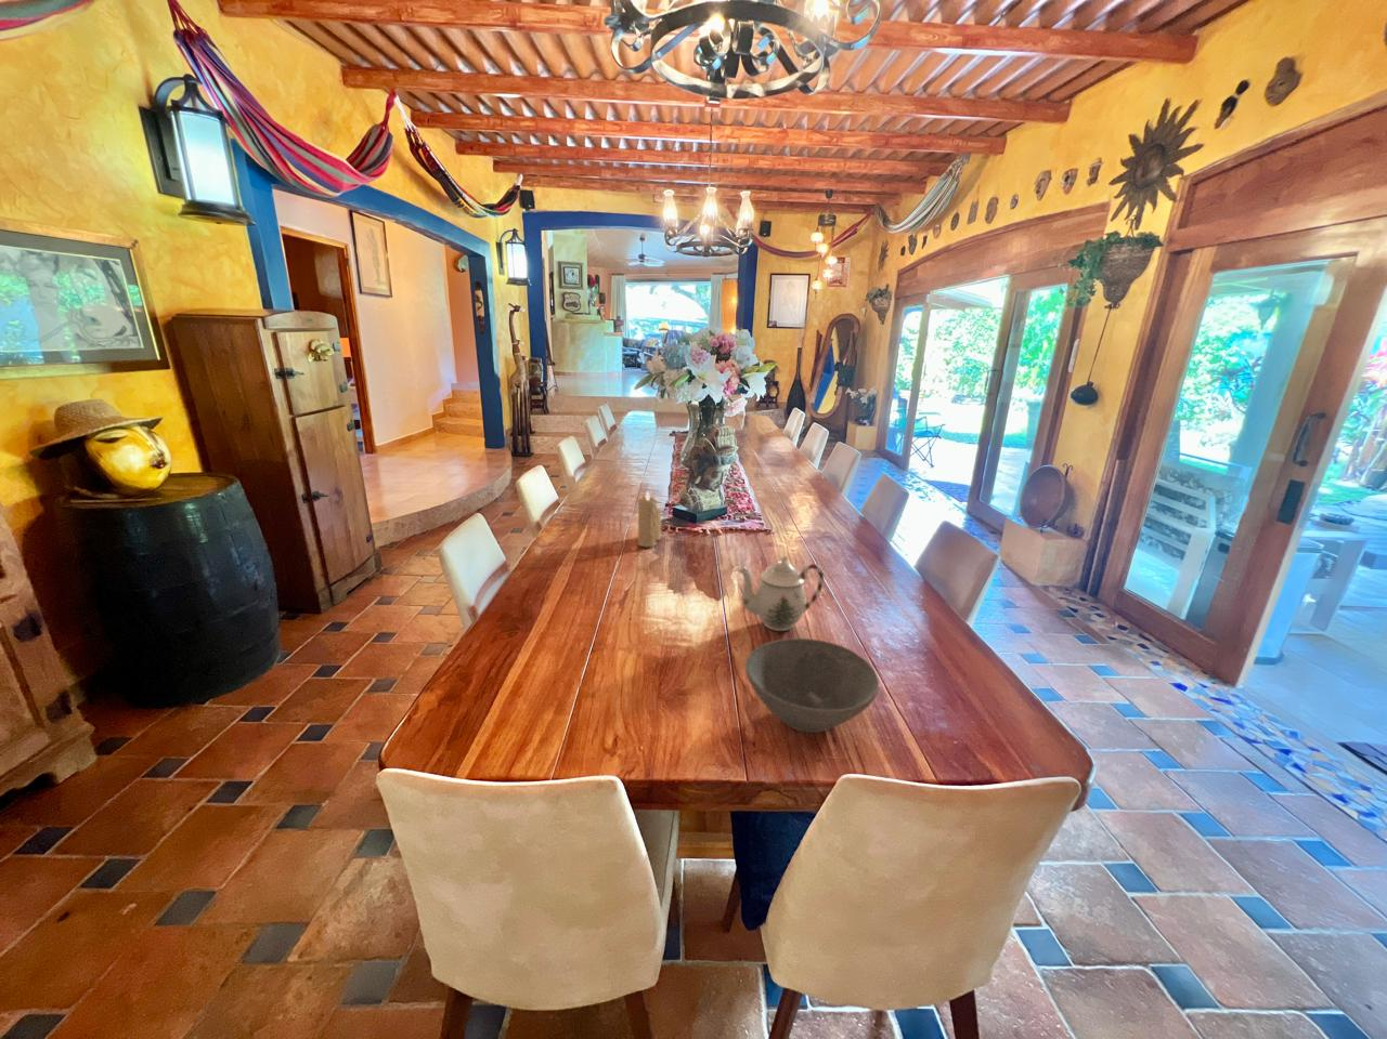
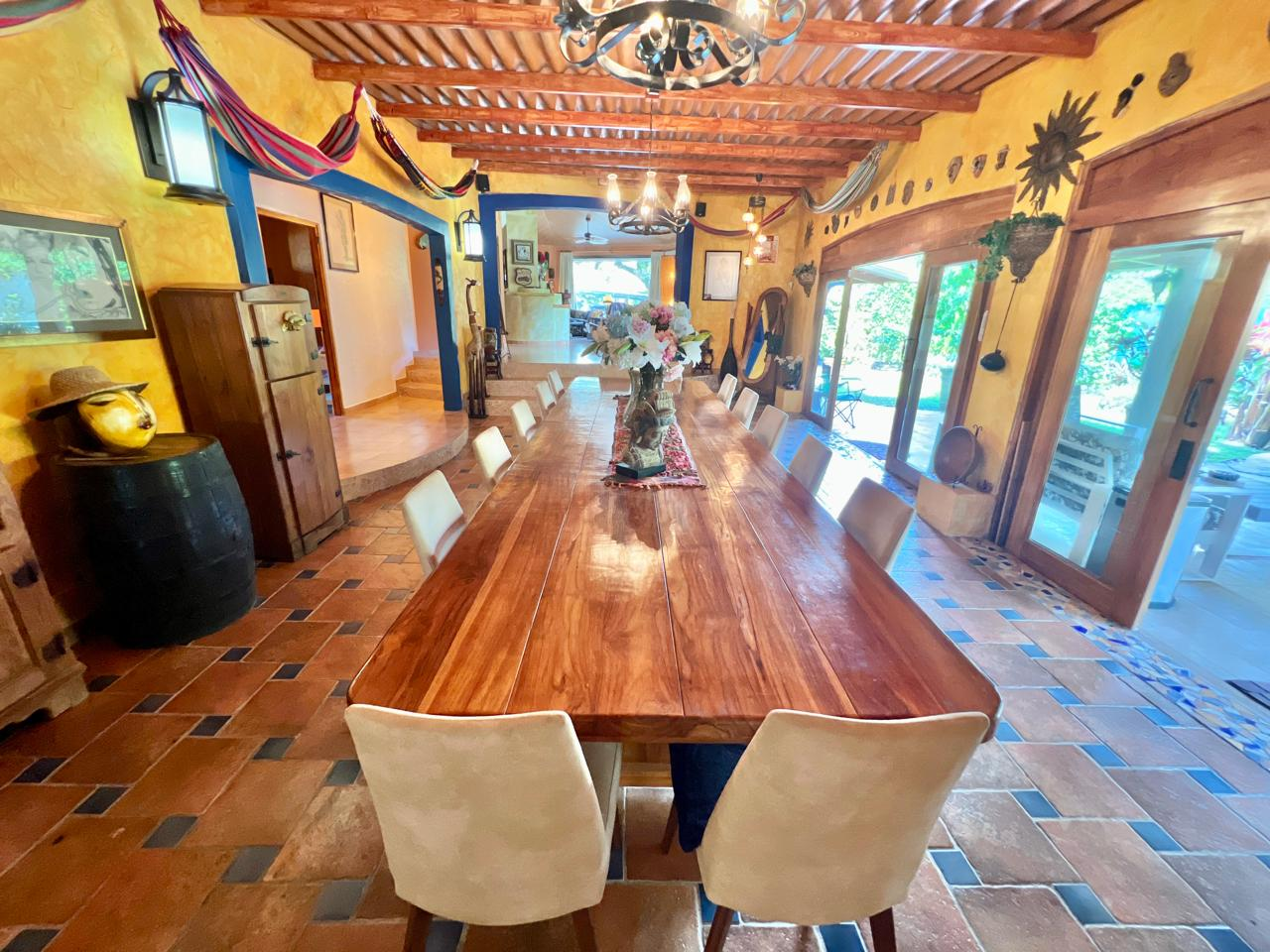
- candle (649, 515)
- bowl (808, 693)
- teapot (779, 589)
